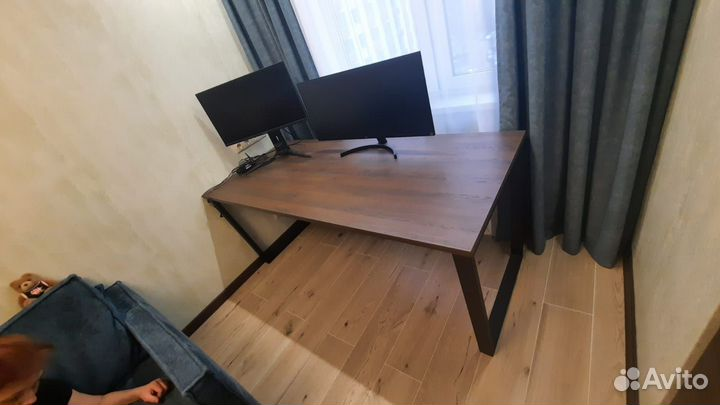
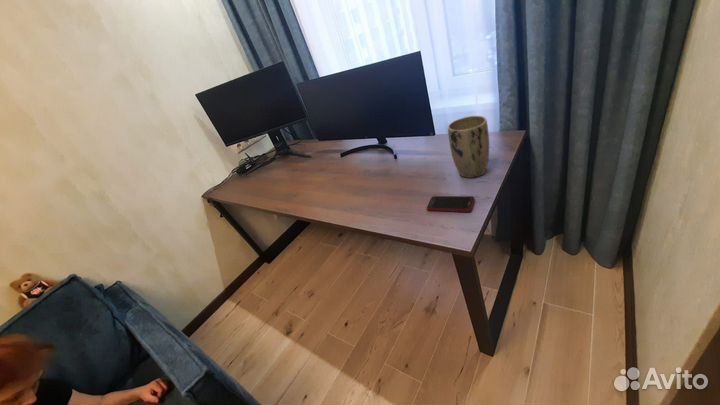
+ cell phone (450, 203)
+ plant pot (469, 148)
